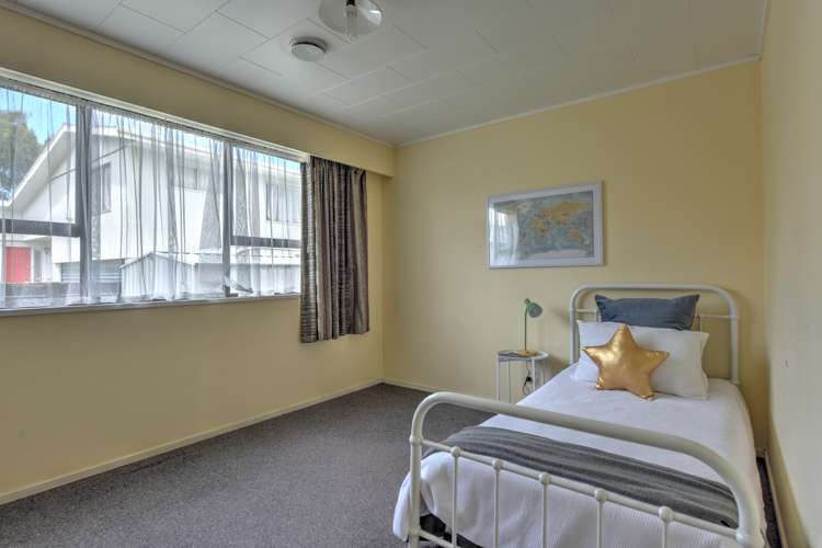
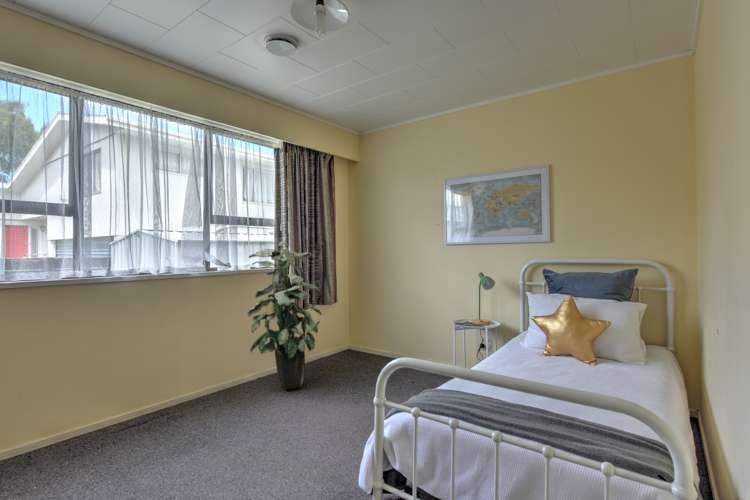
+ indoor plant (284, 313)
